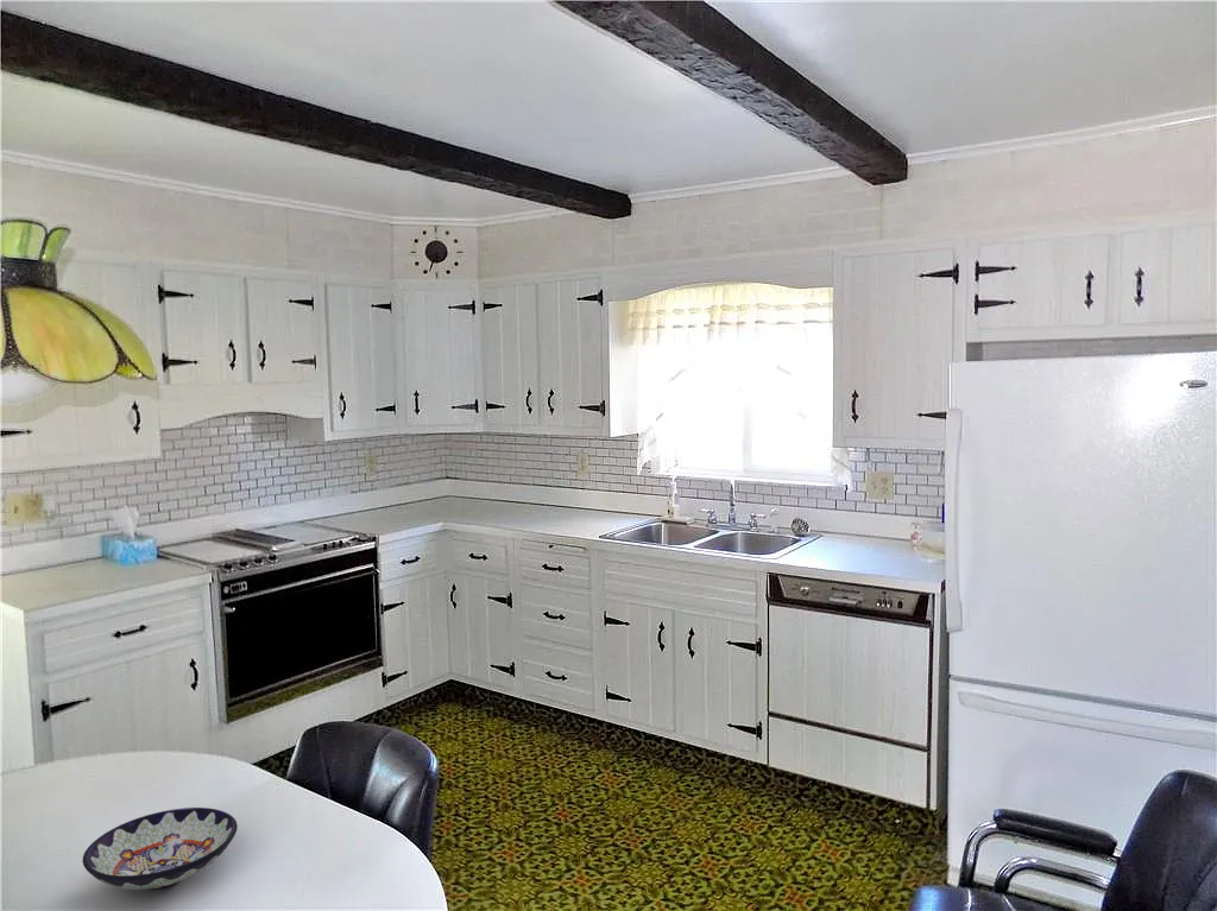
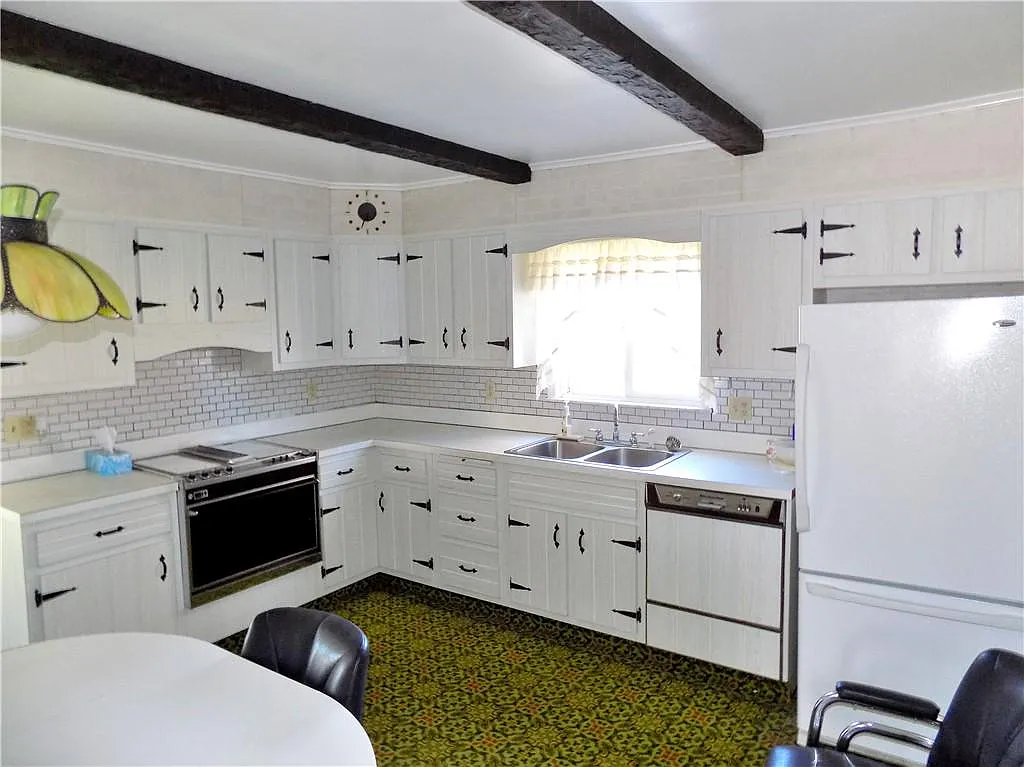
- bowl (163, 859)
